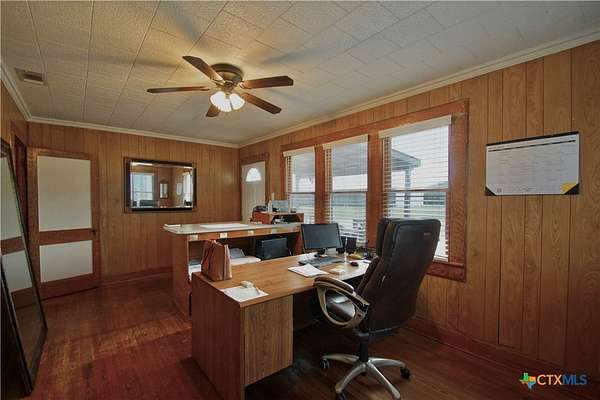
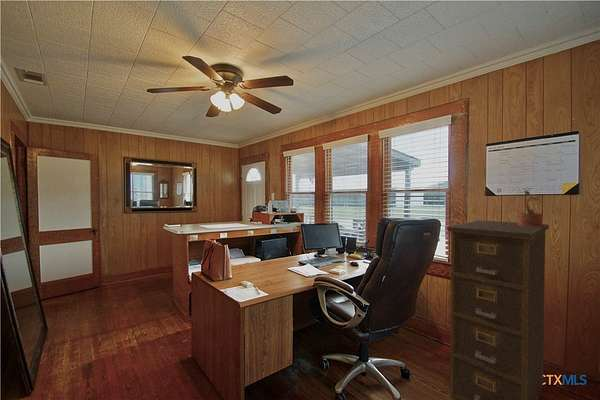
+ filing cabinet (498, 308)
+ potted plant (526, 207)
